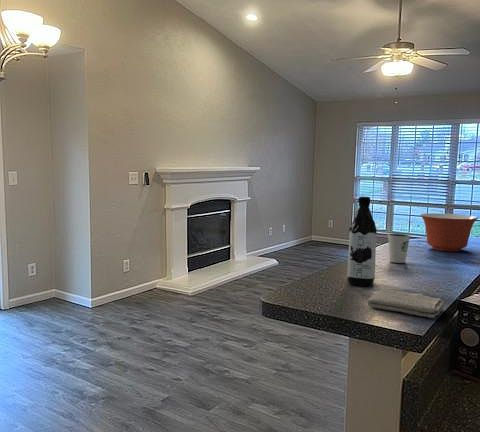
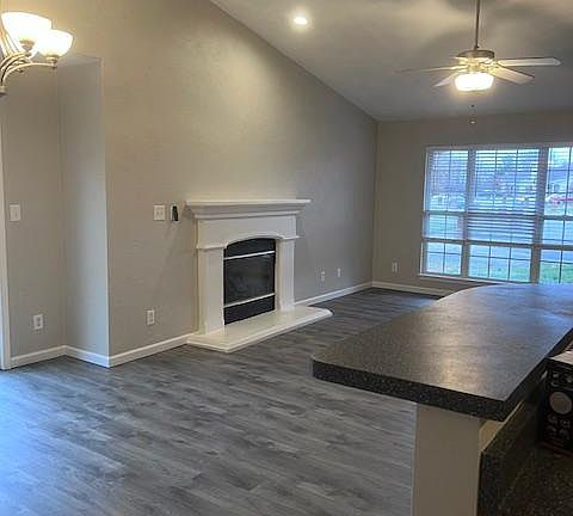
- dixie cup (398, 248)
- washcloth (405, 302)
- mixing bowl (447, 232)
- water bottle (362, 240)
